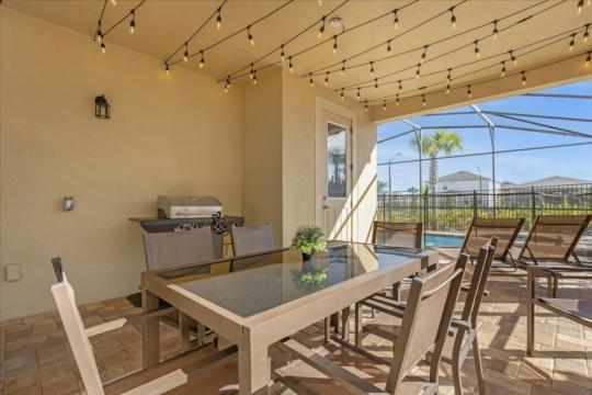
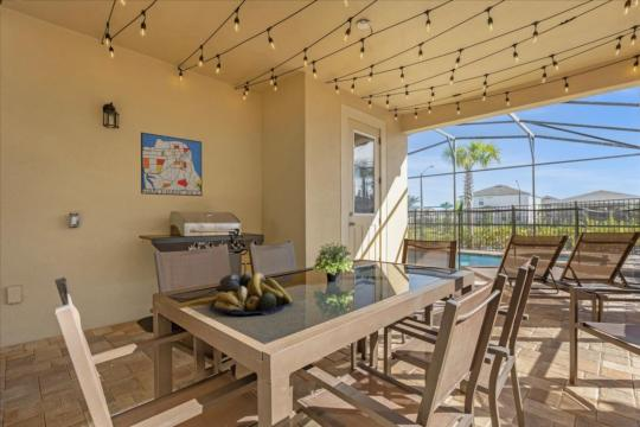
+ fruit bowl (251, 288)
+ wall art (173, 166)
